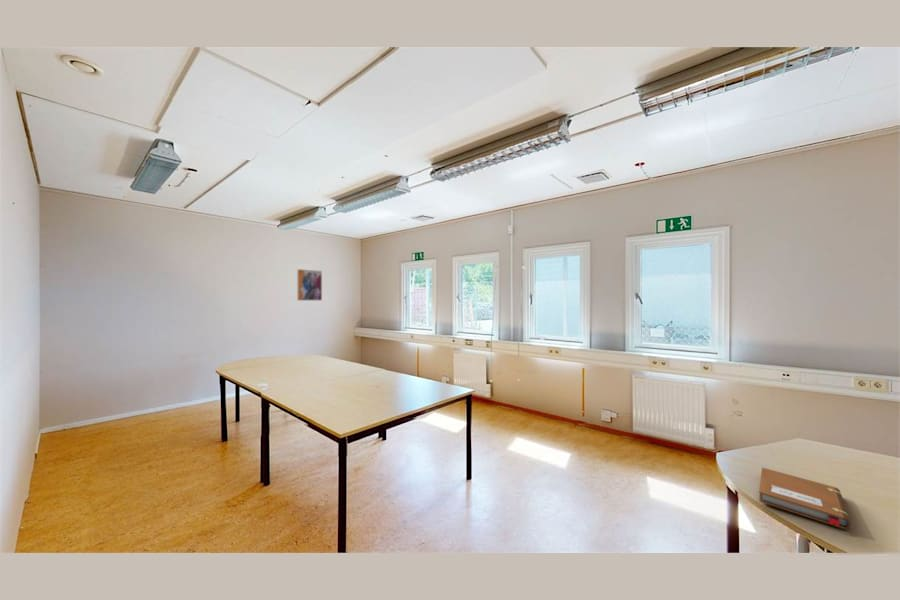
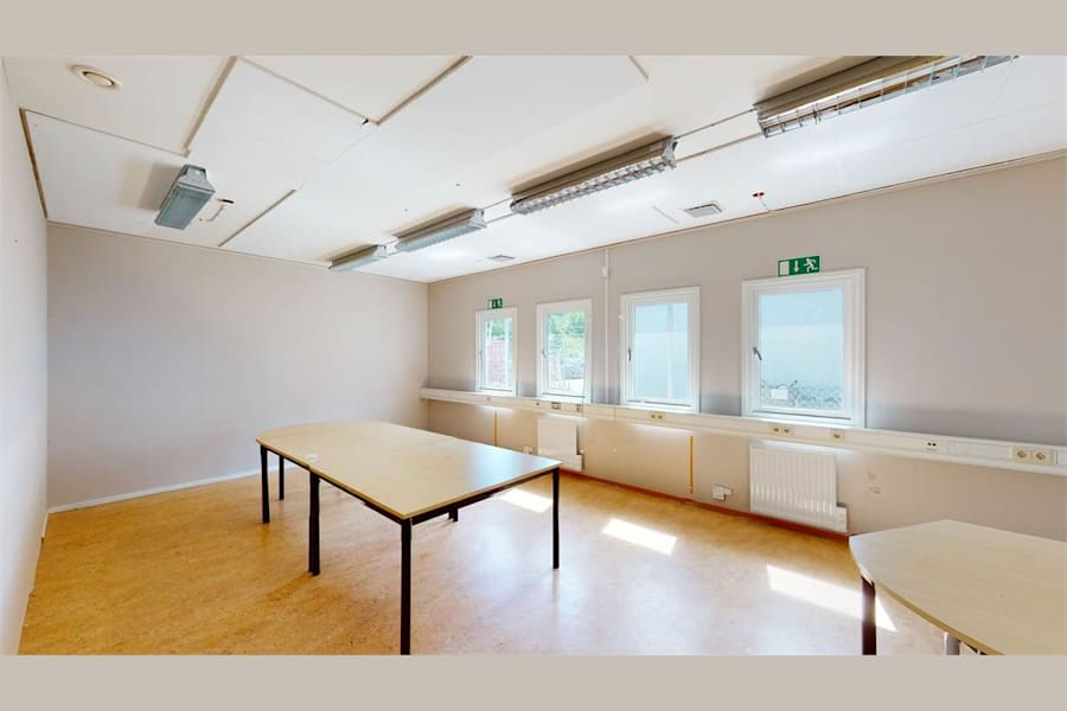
- notebook (800, 495)
- wall art (309, 285)
